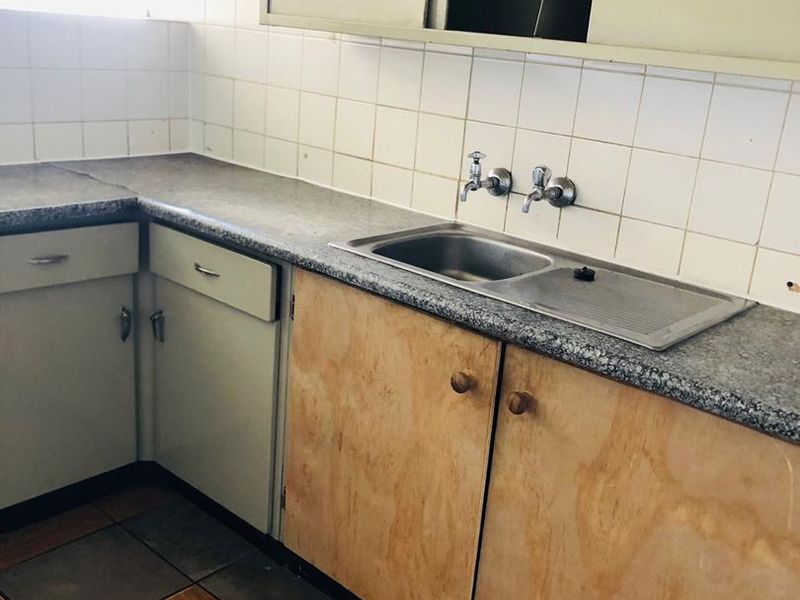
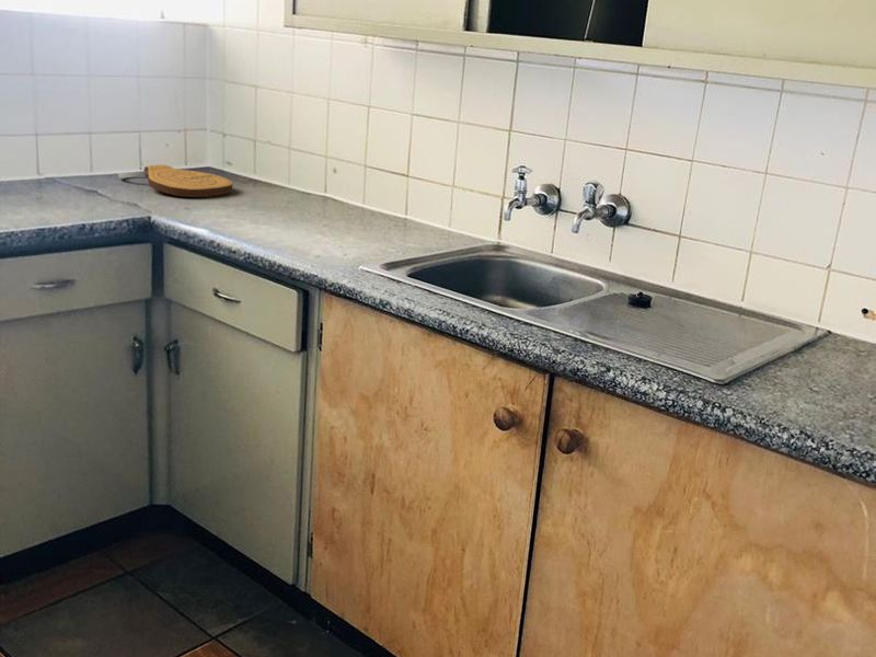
+ key chain (170, 176)
